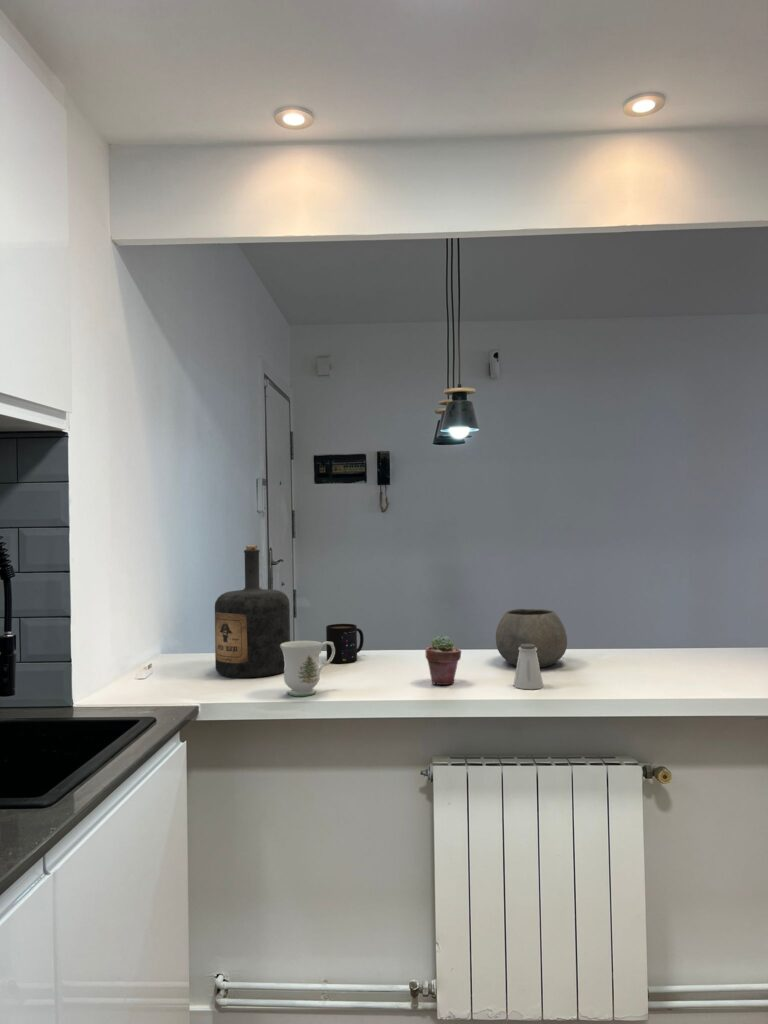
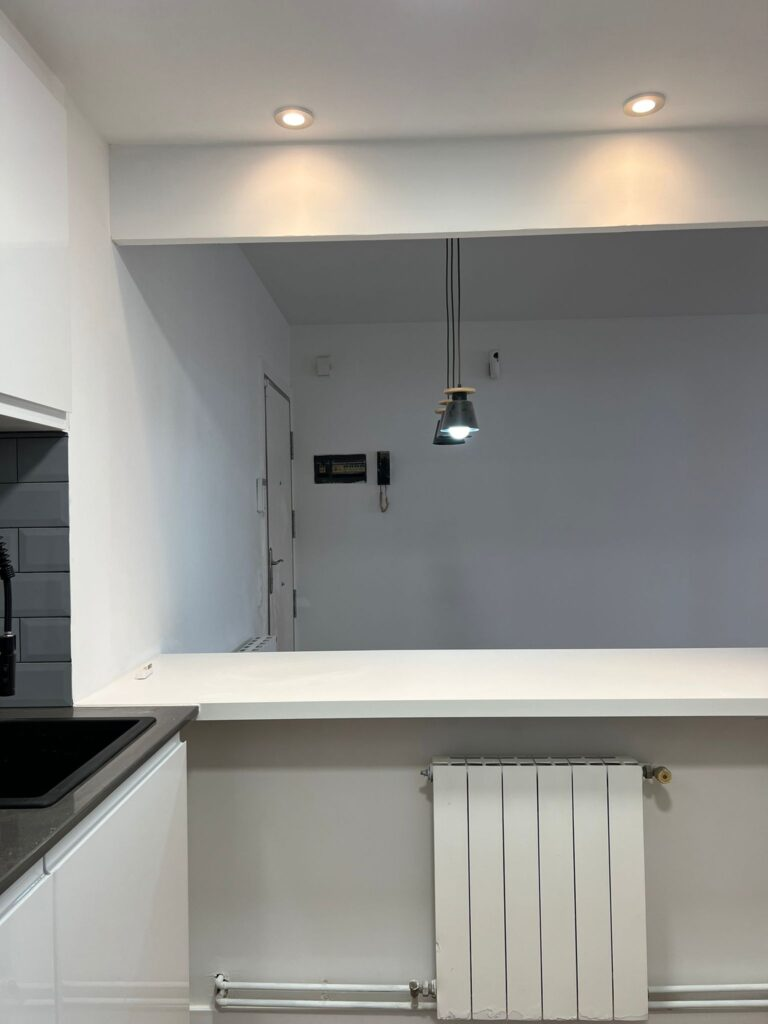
- mug (309, 667)
- bottle (252, 607)
- bowl (530, 637)
- potted succulent (443, 658)
- mug (347, 641)
- saltshaker (528, 665)
